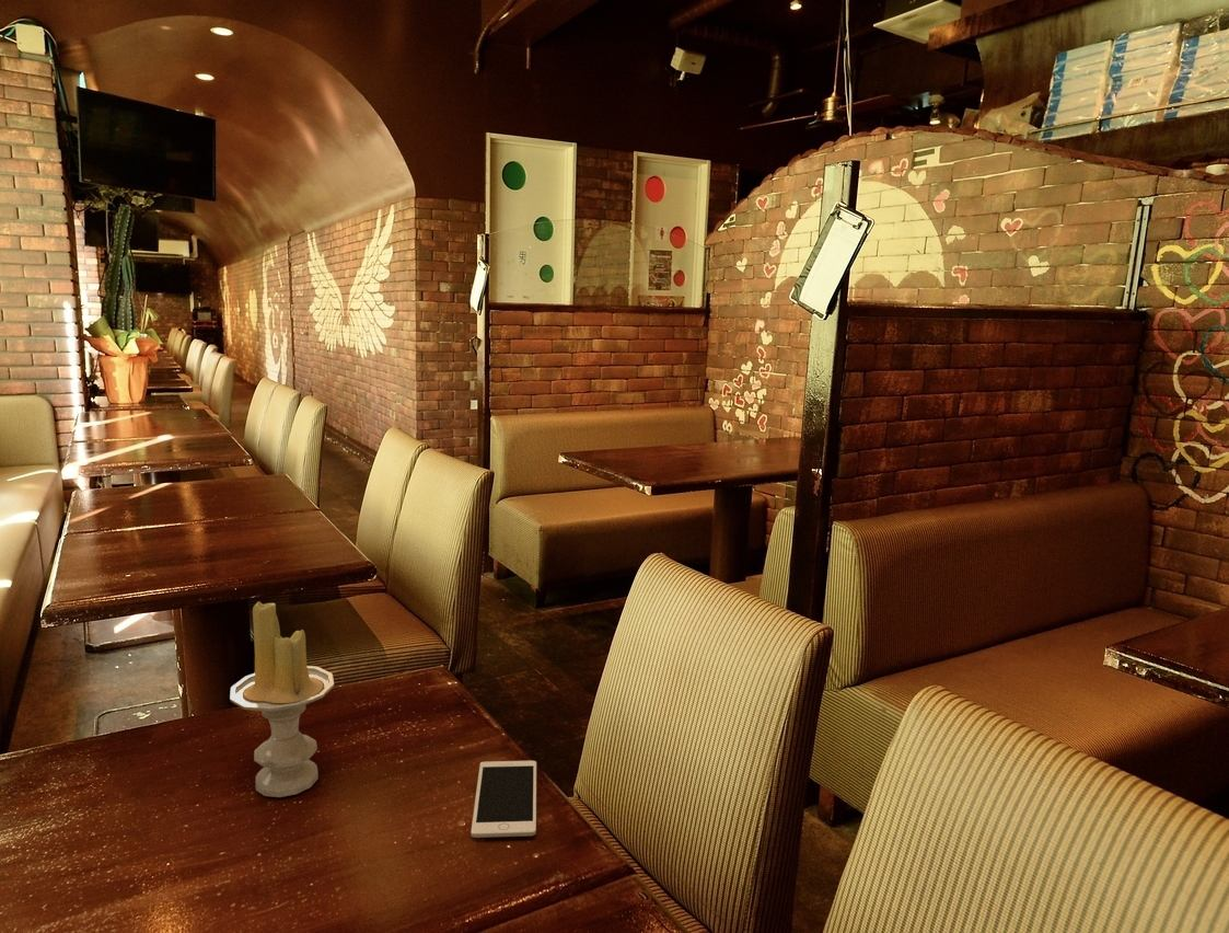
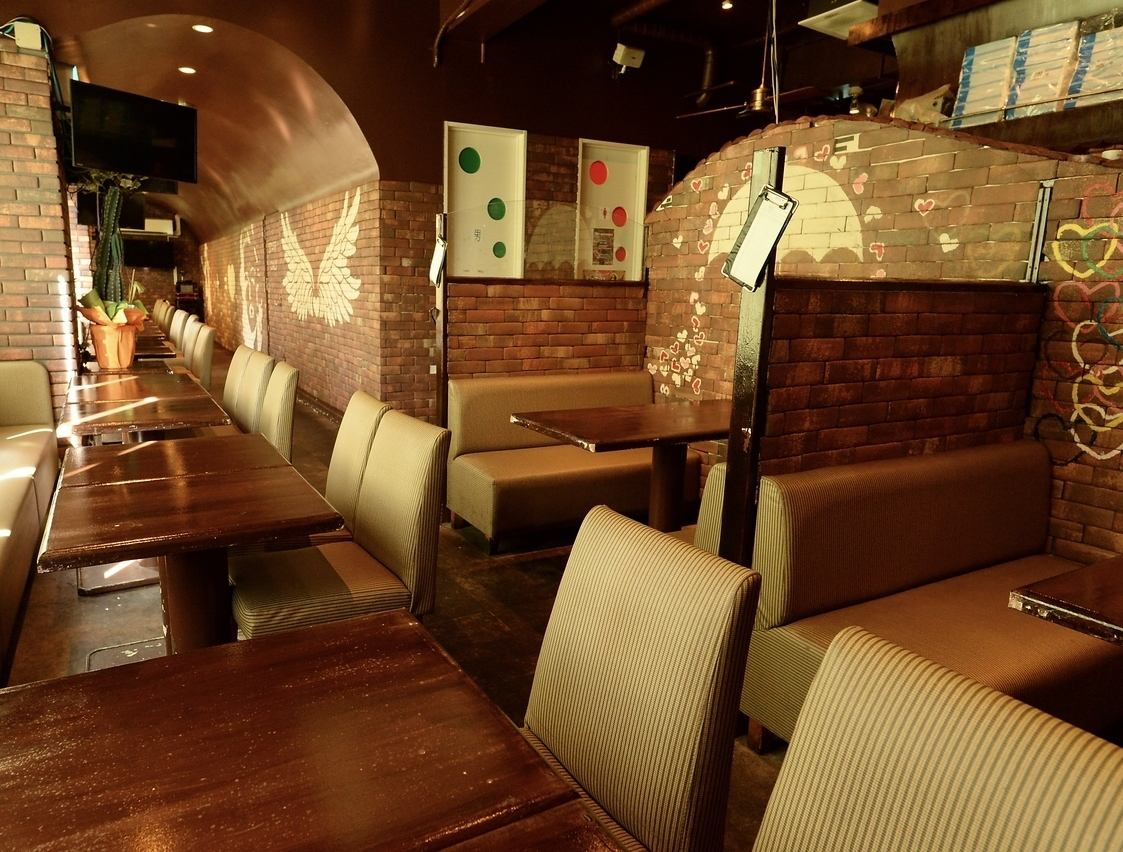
- candle (282, 692)
- cell phone (506, 796)
